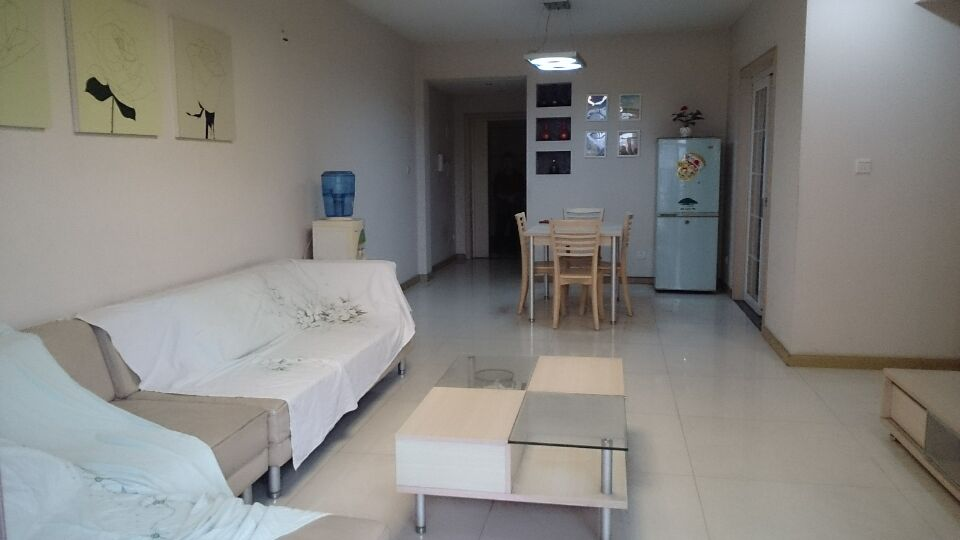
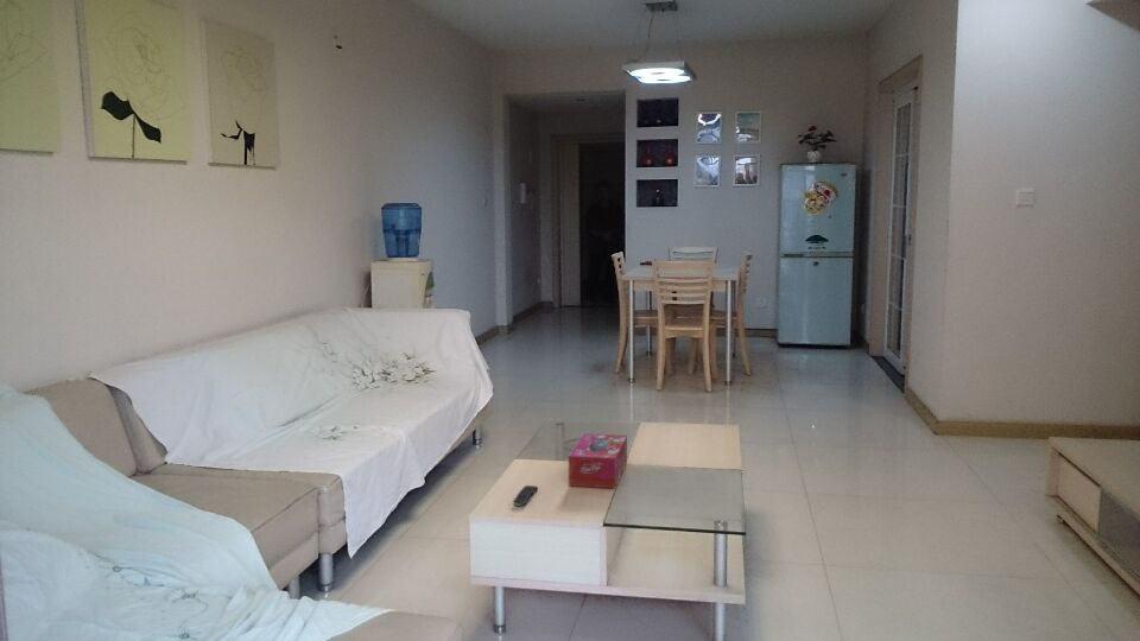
+ tissue box (598, 459)
+ remote control (525, 495)
